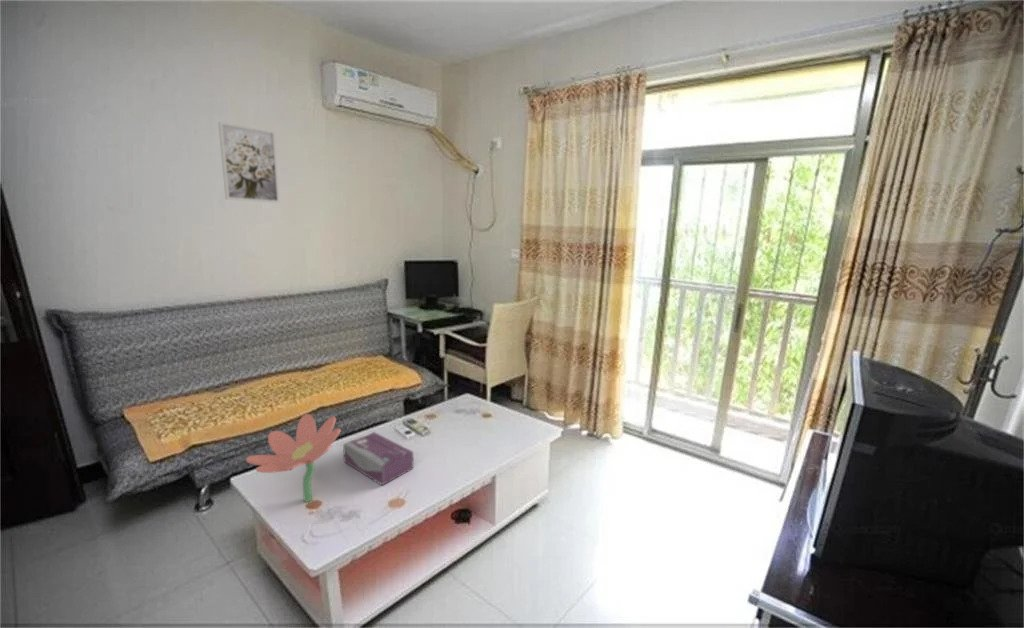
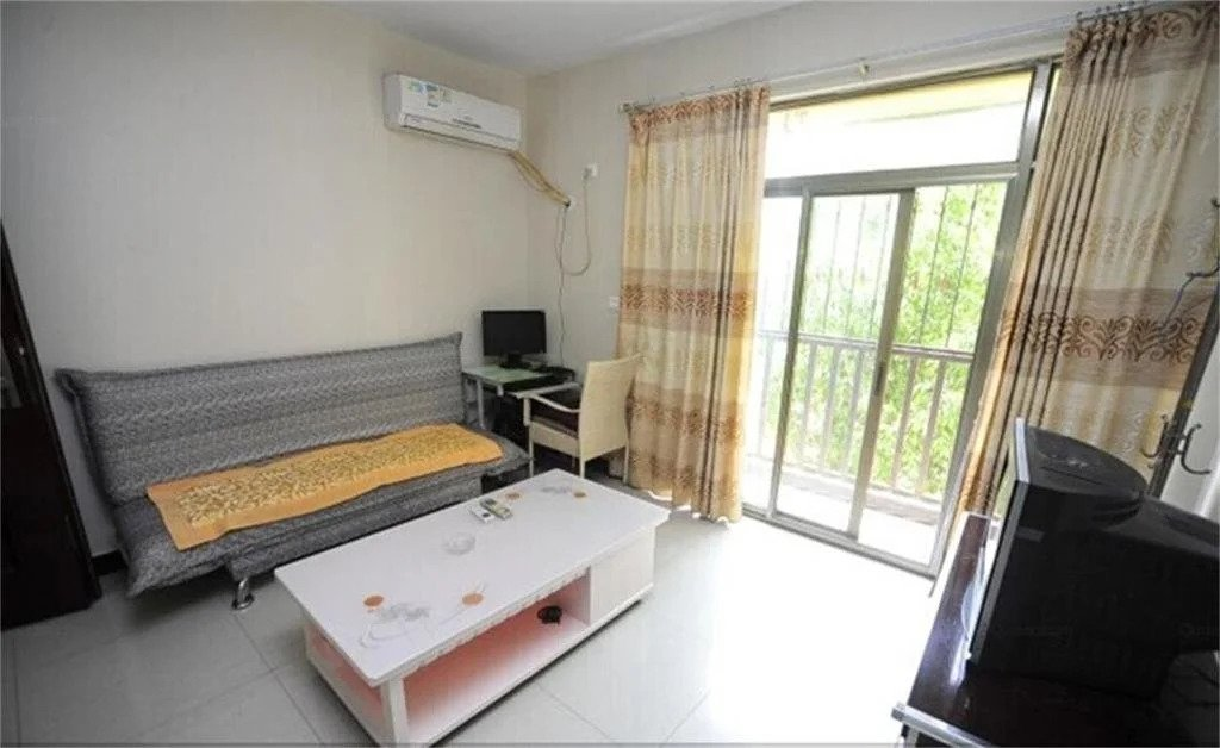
- flower (297, 466)
- wall art (250, 164)
- tissue box (378, 456)
